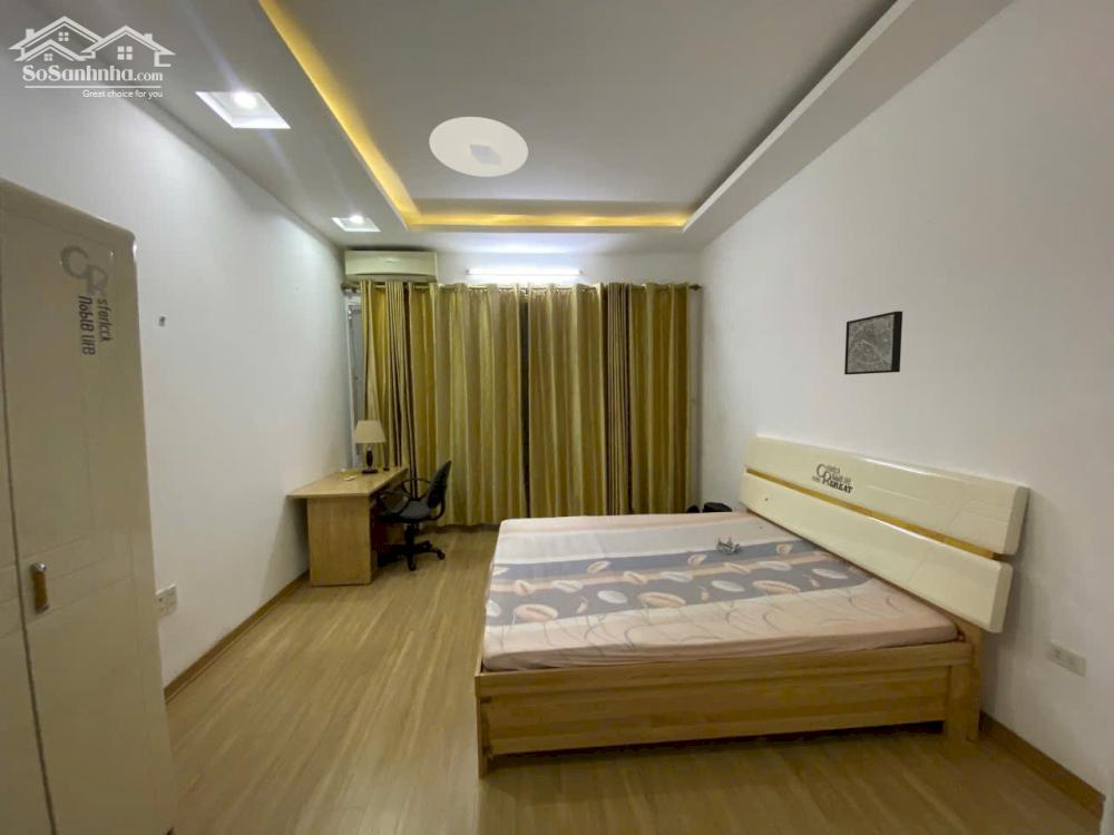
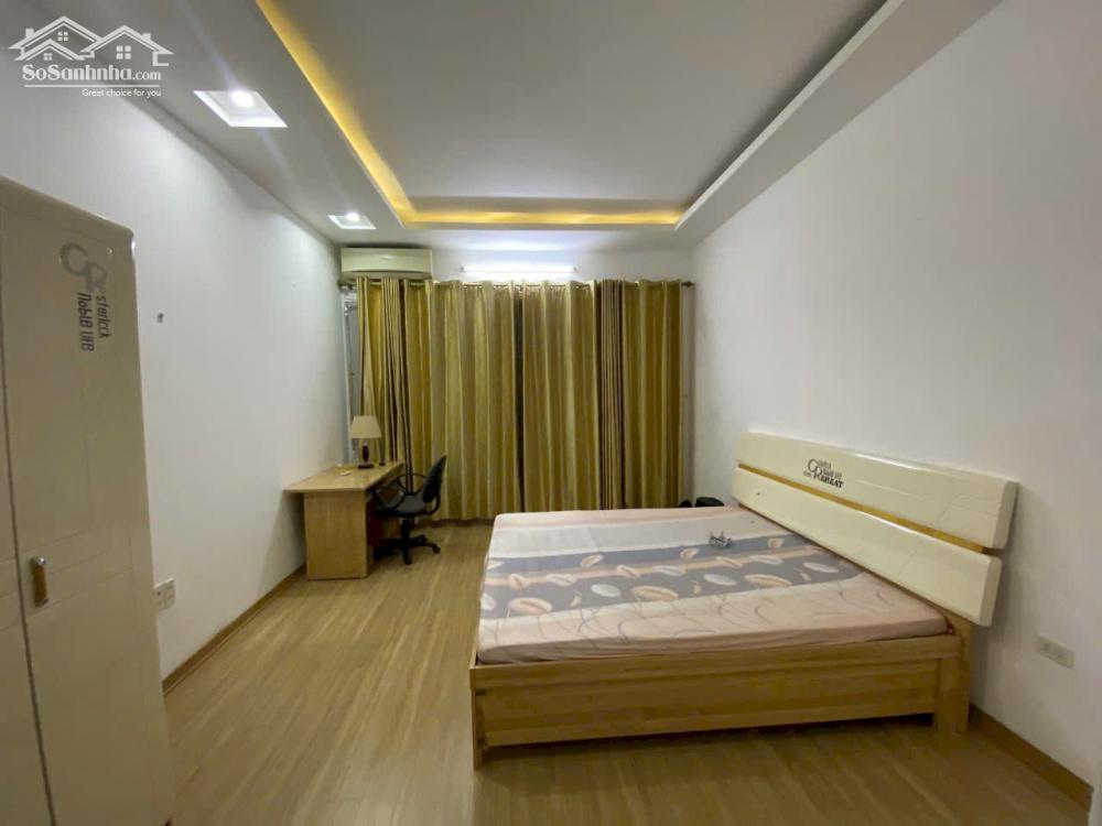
- wall art (871, 345)
- ceiling light (479, 145)
